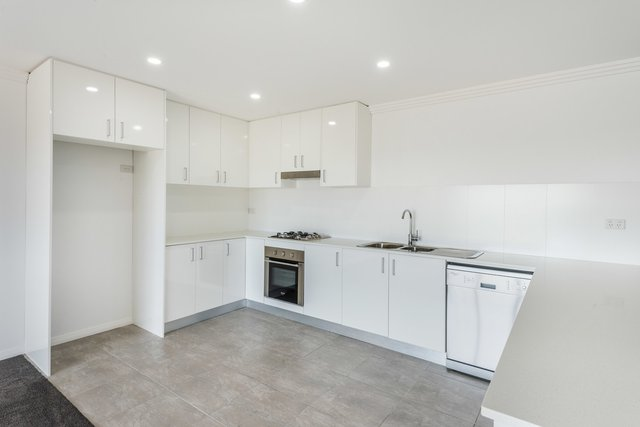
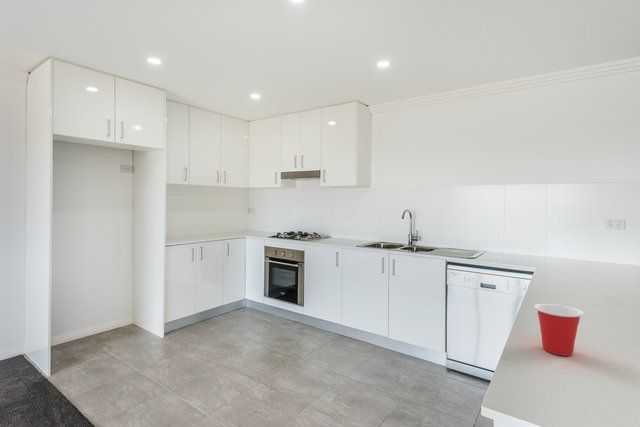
+ cup (557, 329)
